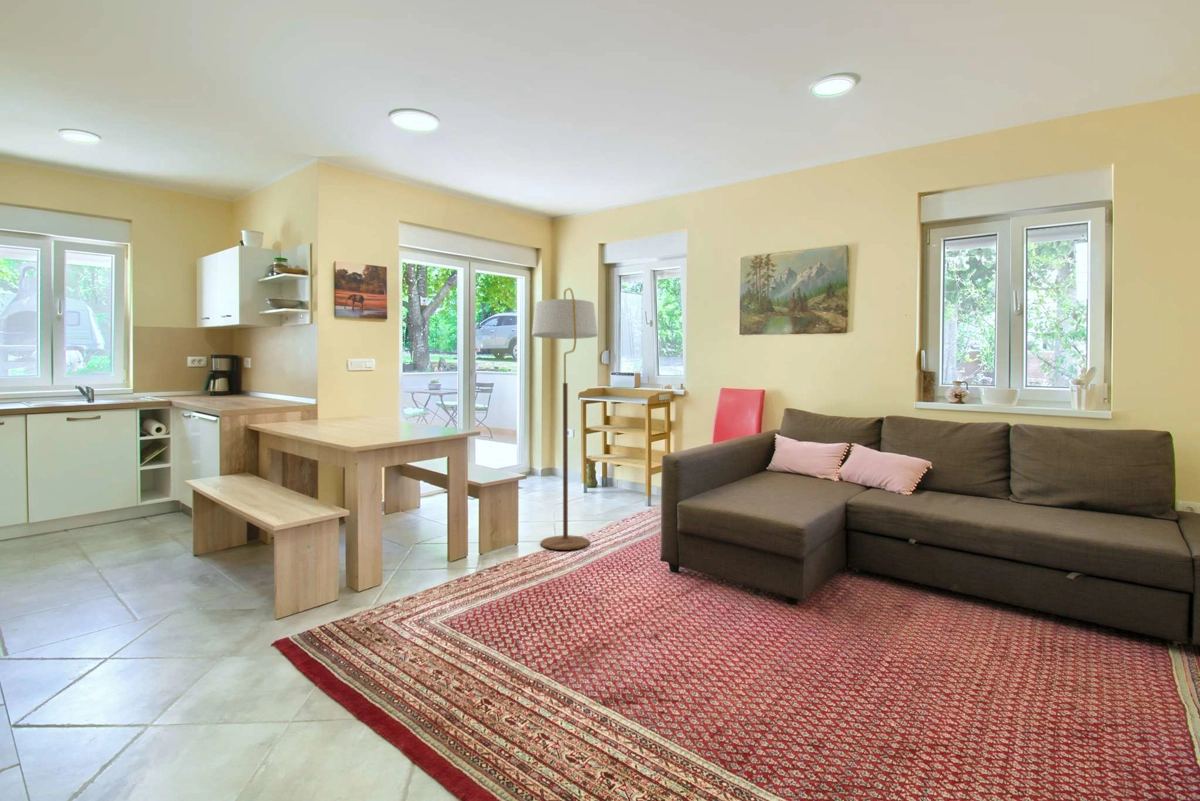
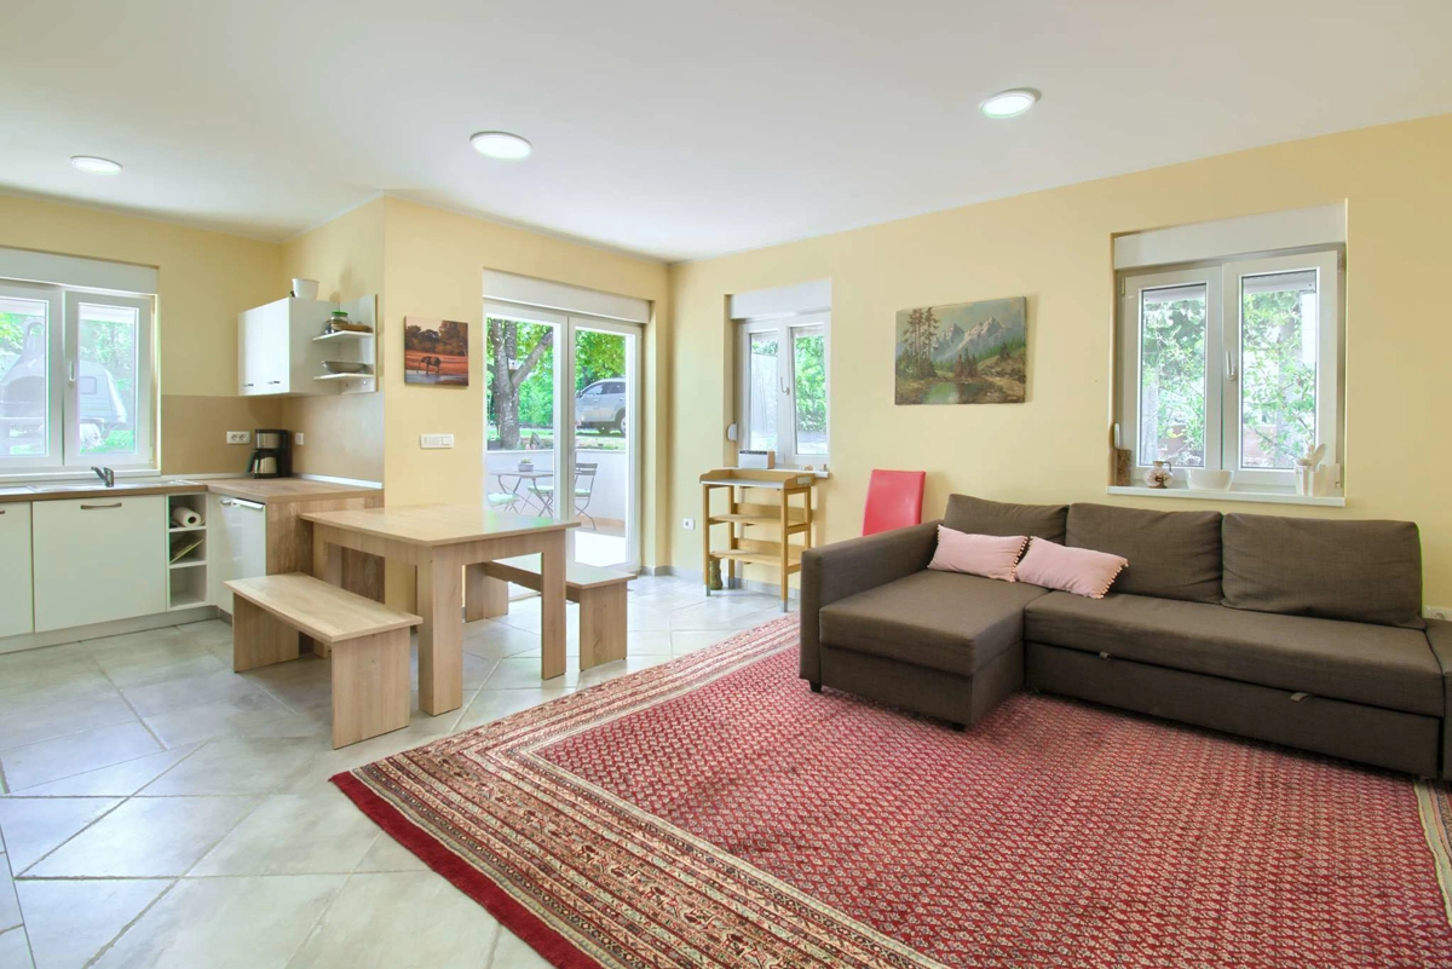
- floor lamp (566, 417)
